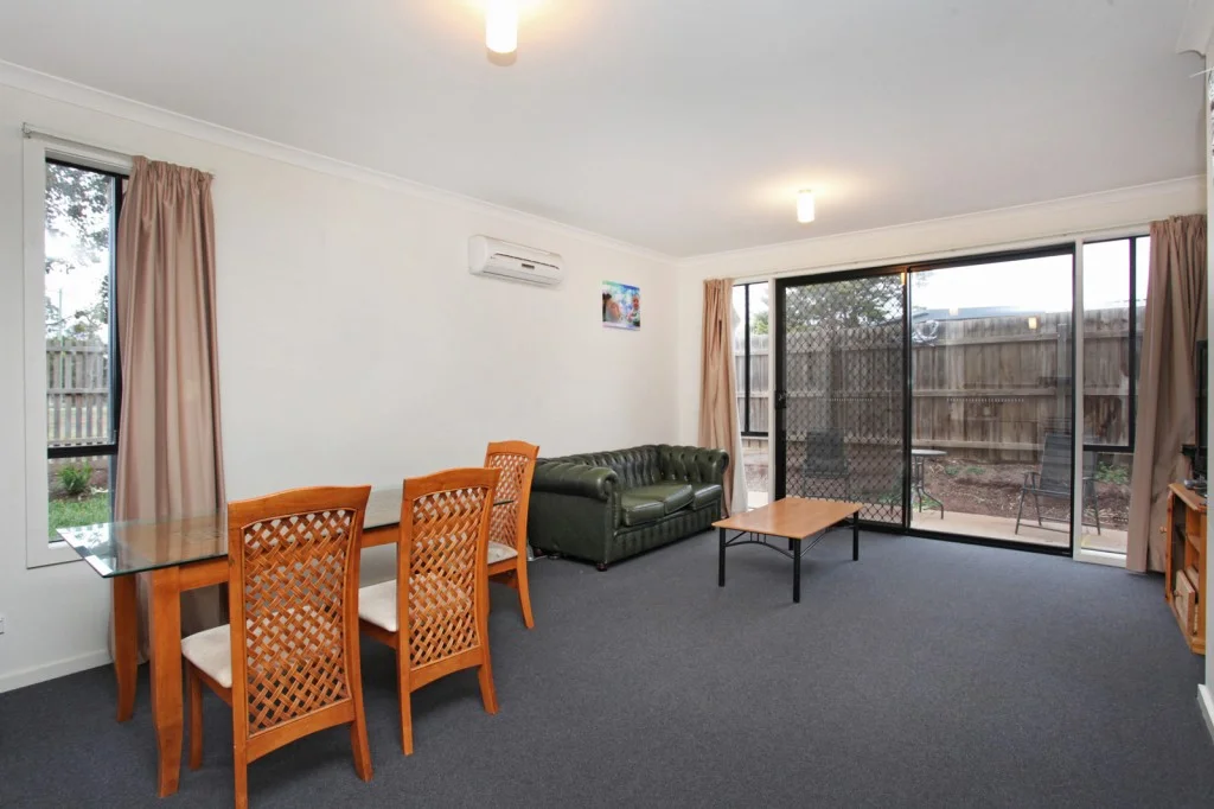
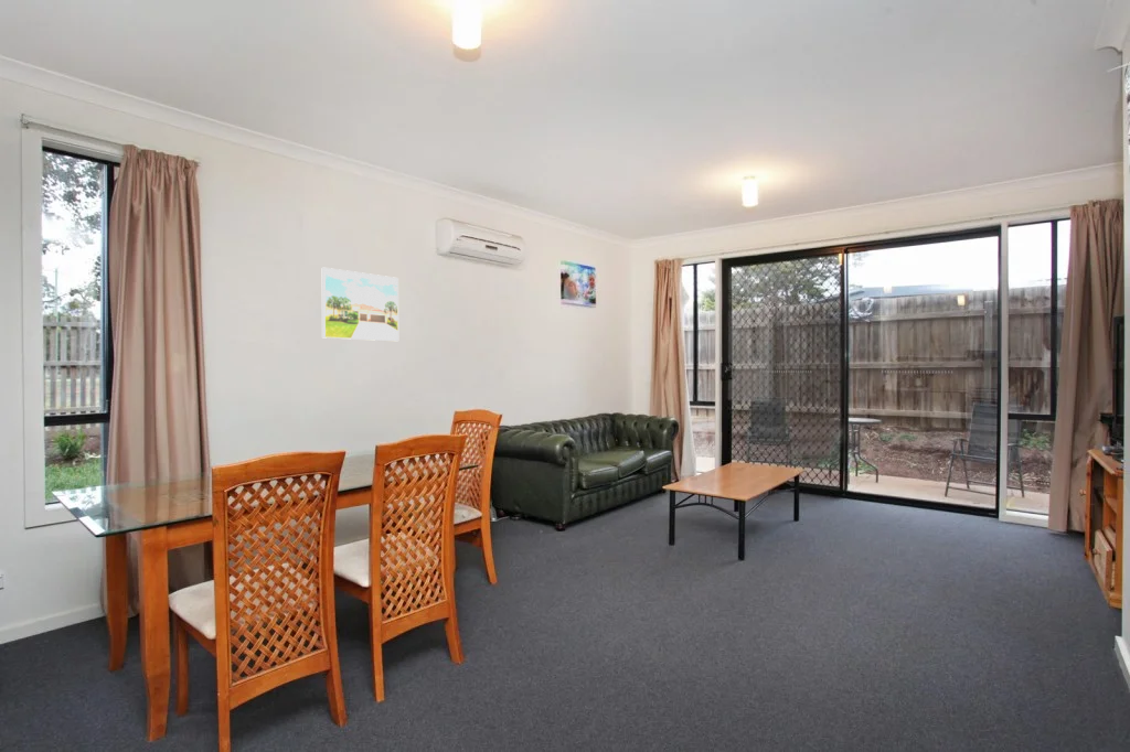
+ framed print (362, 305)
